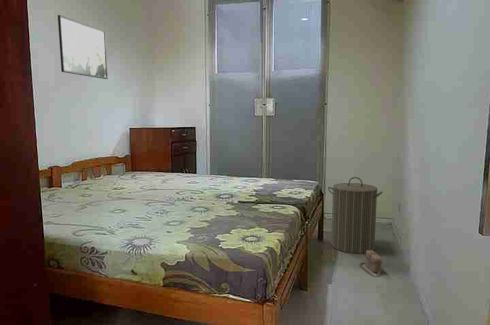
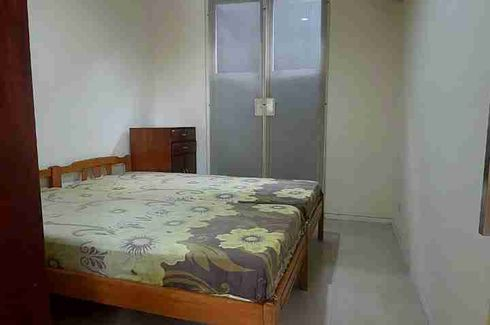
- laundry hamper (353, 212)
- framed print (84, 50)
- saddlebag (370, 261)
